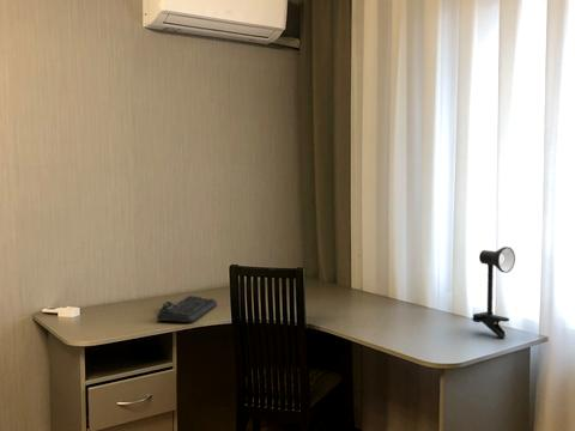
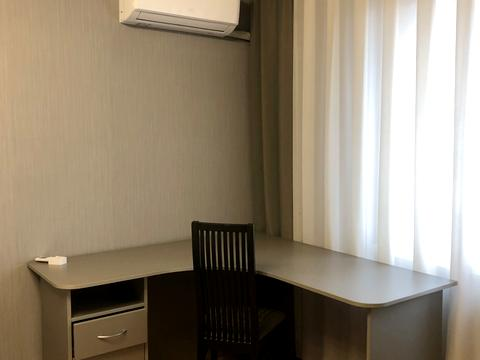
- desk lamp (491, 290)
- keyboard (182, 306)
